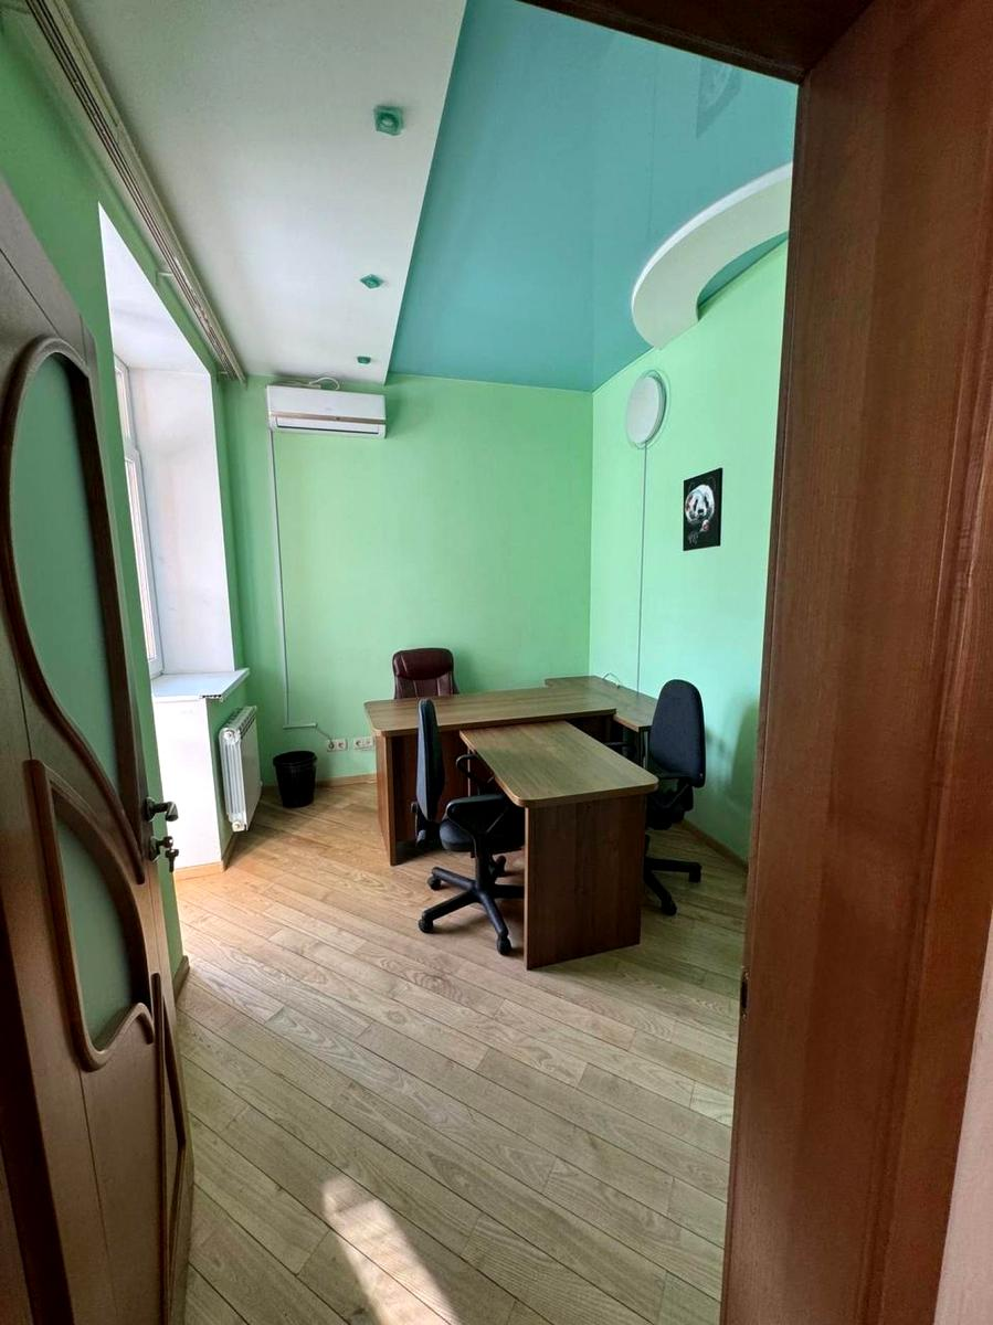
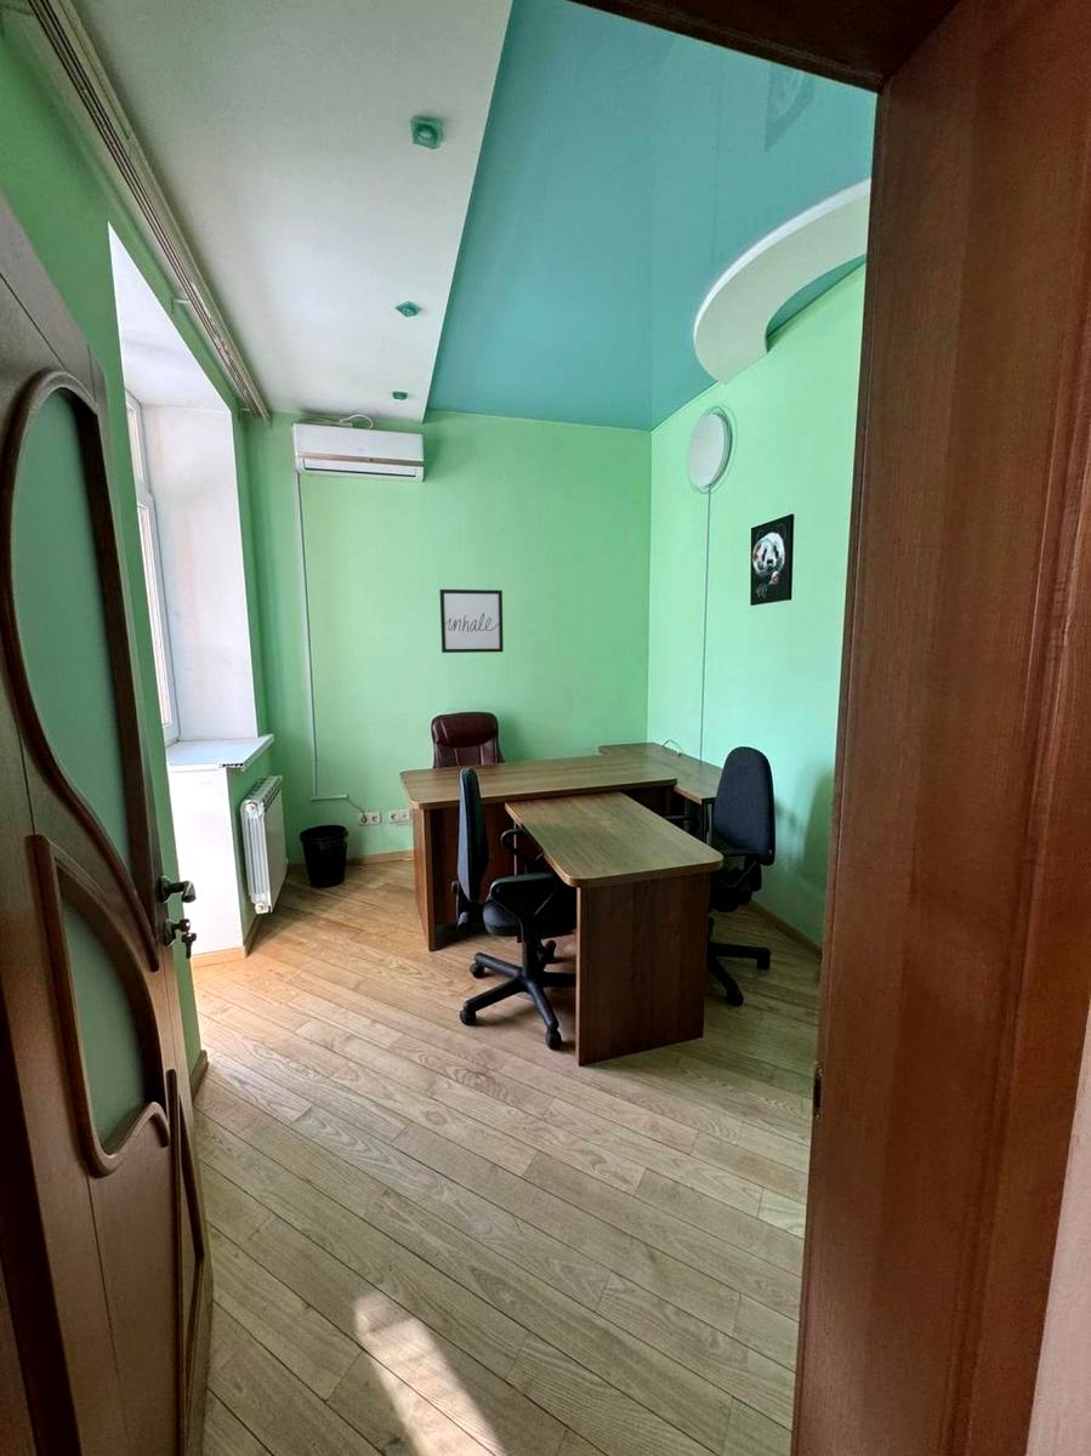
+ wall art (472, 621)
